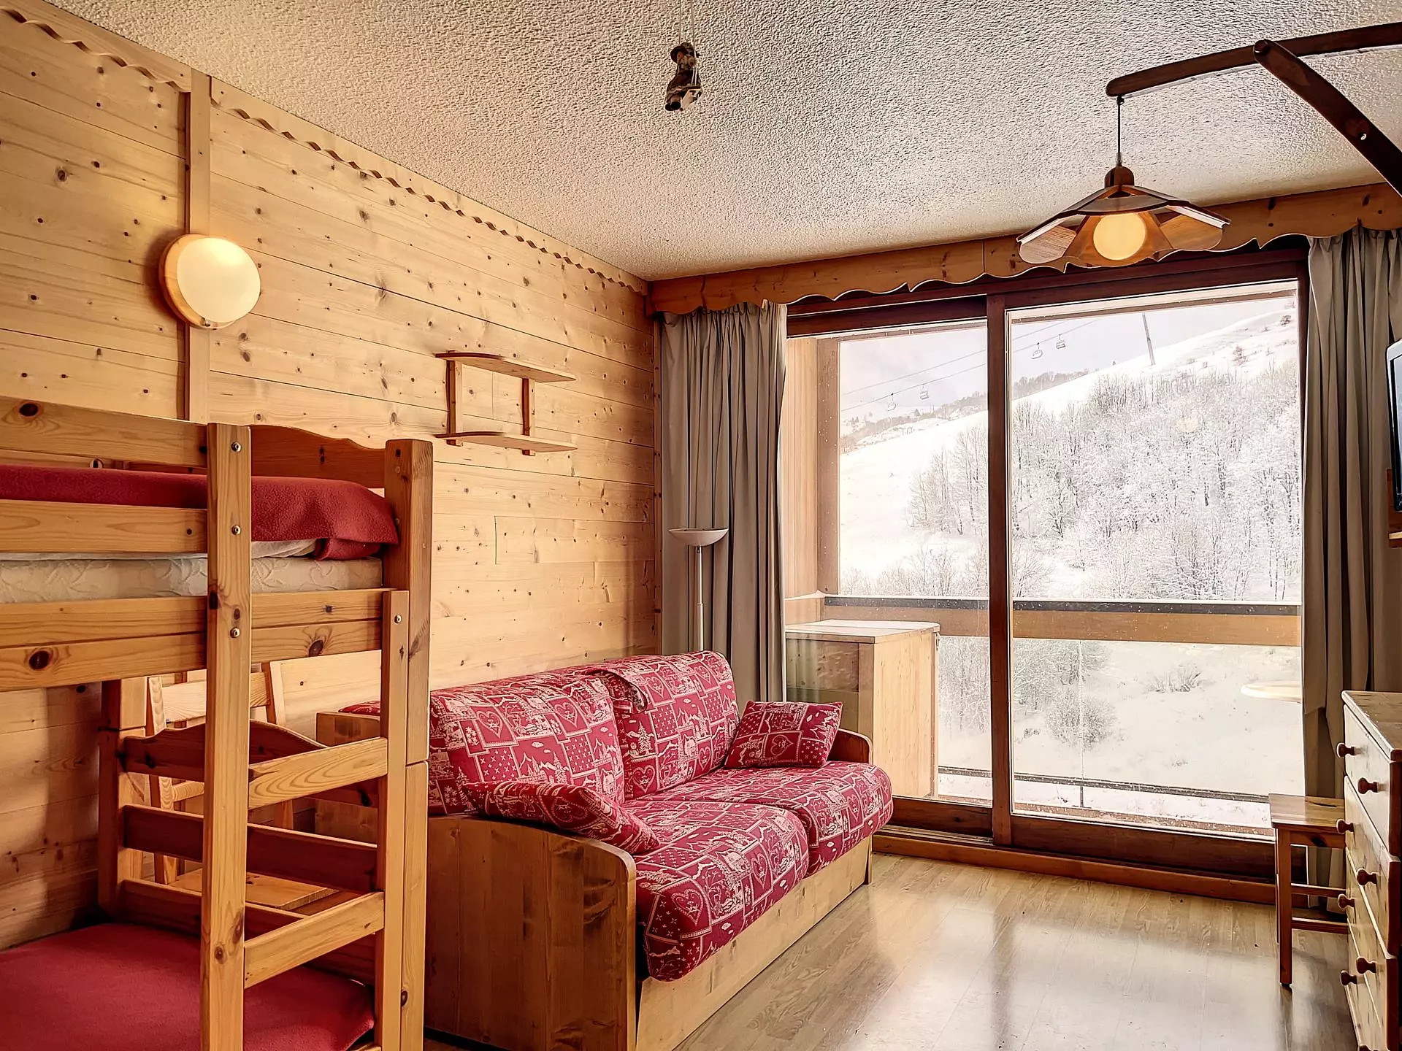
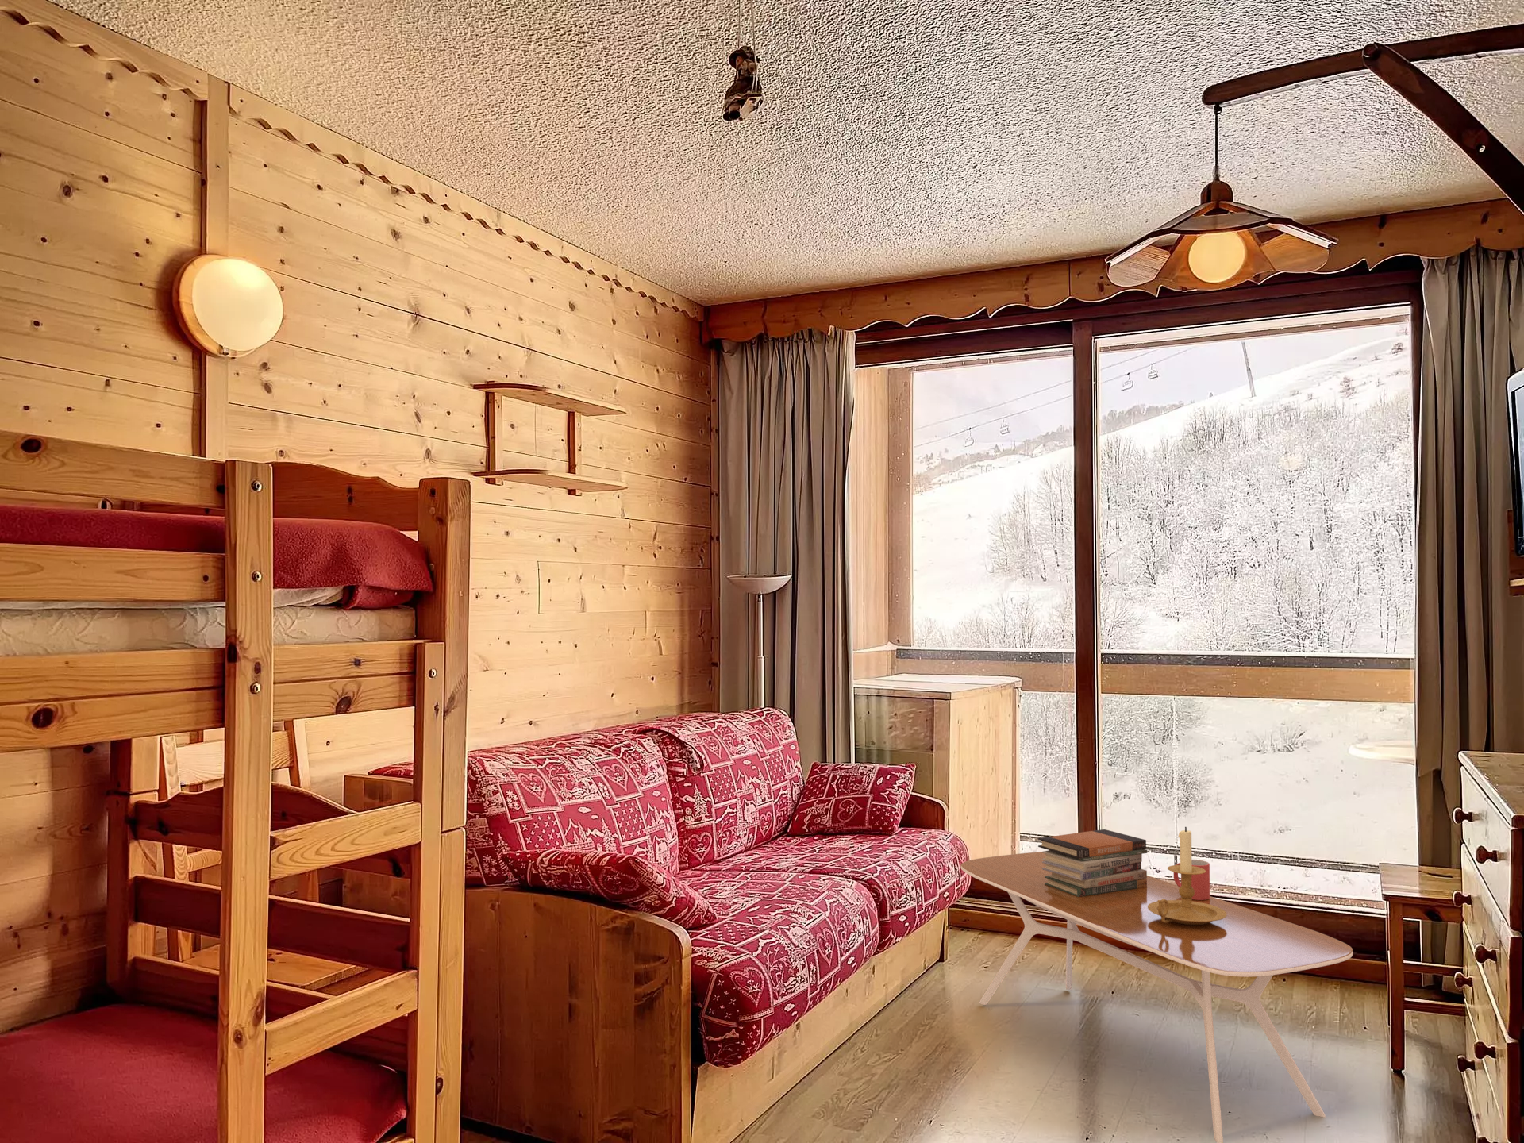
+ mug (1192, 878)
+ book stack (1092, 861)
+ coffee table (1136, 967)
+ candle holder (1186, 873)
